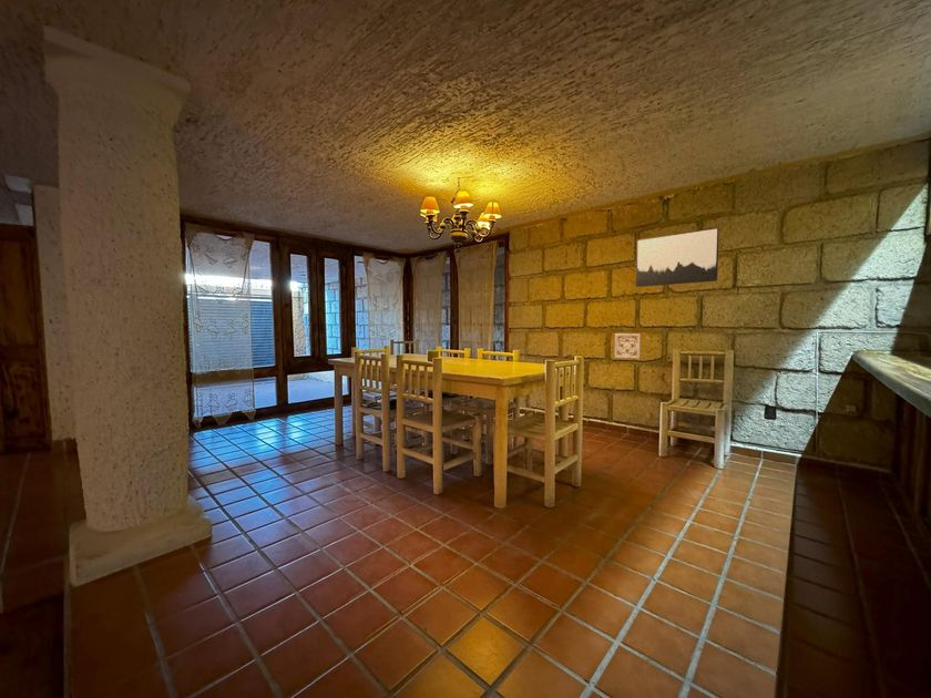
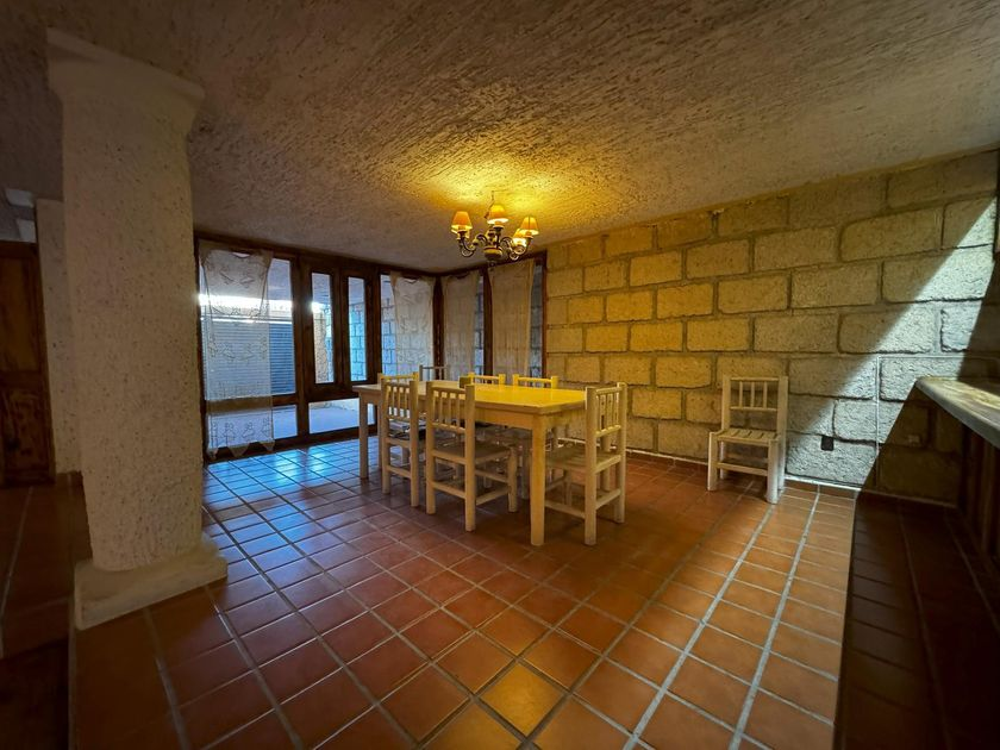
- wall ornament (627, 346)
- wall art (674, 259)
